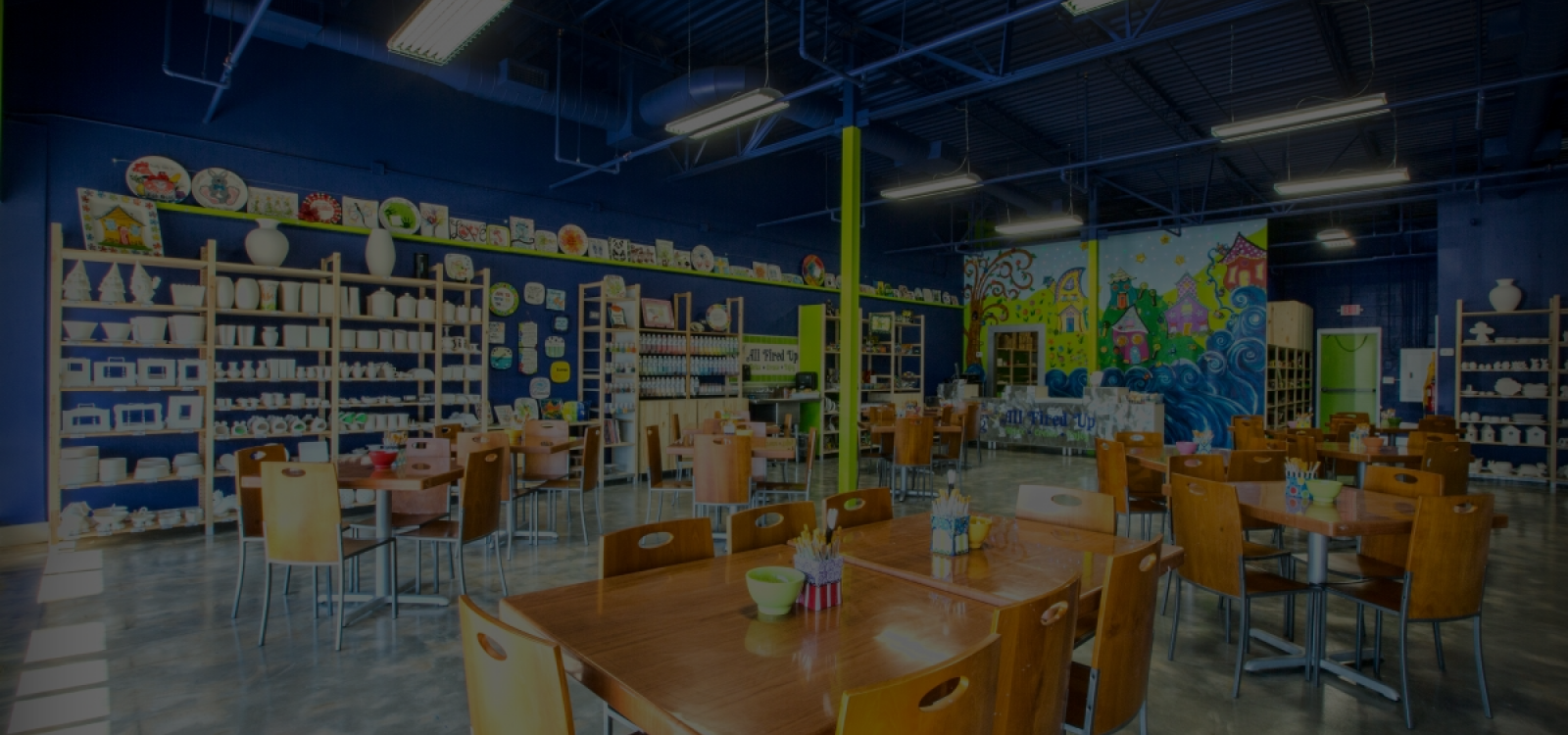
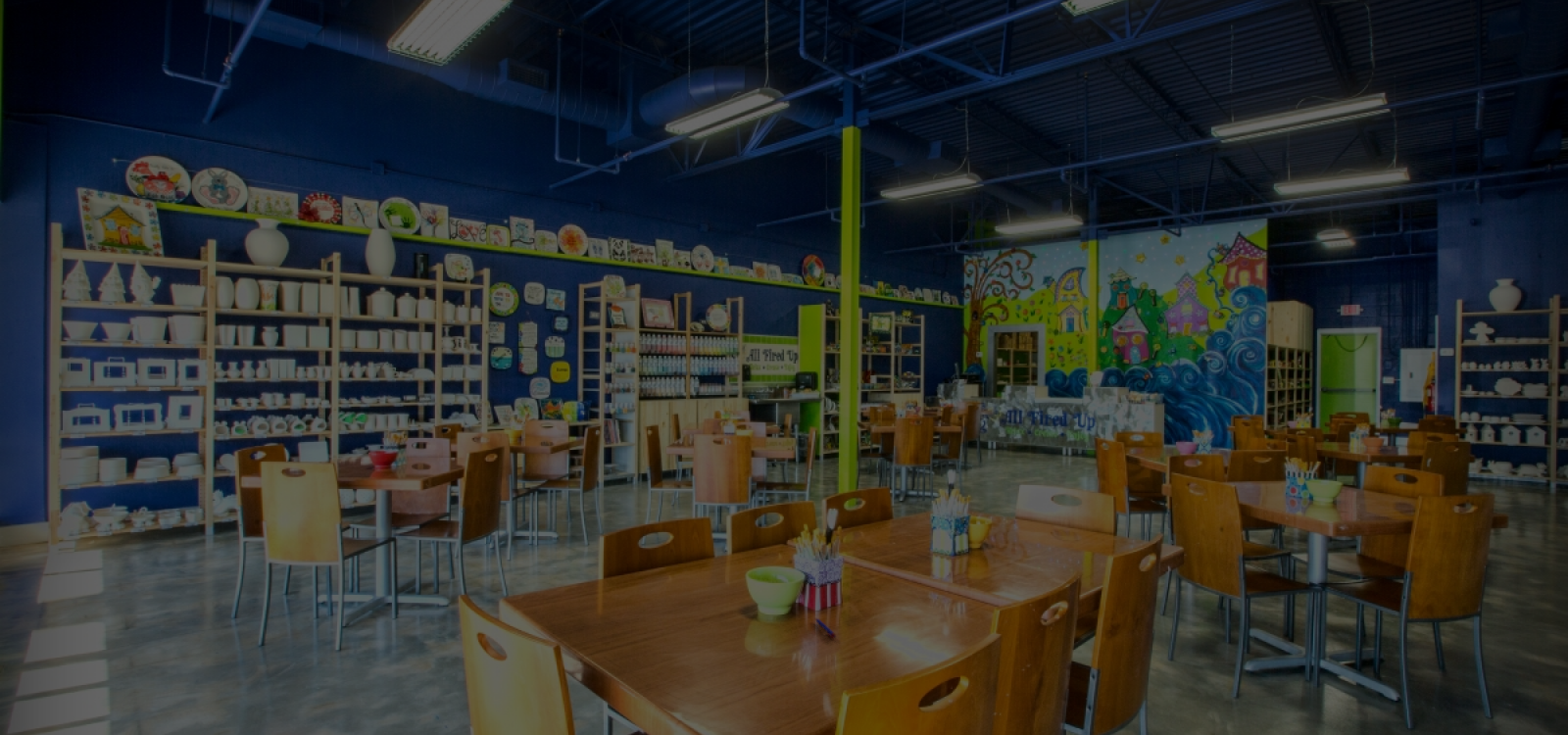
+ pen (824, 626)
